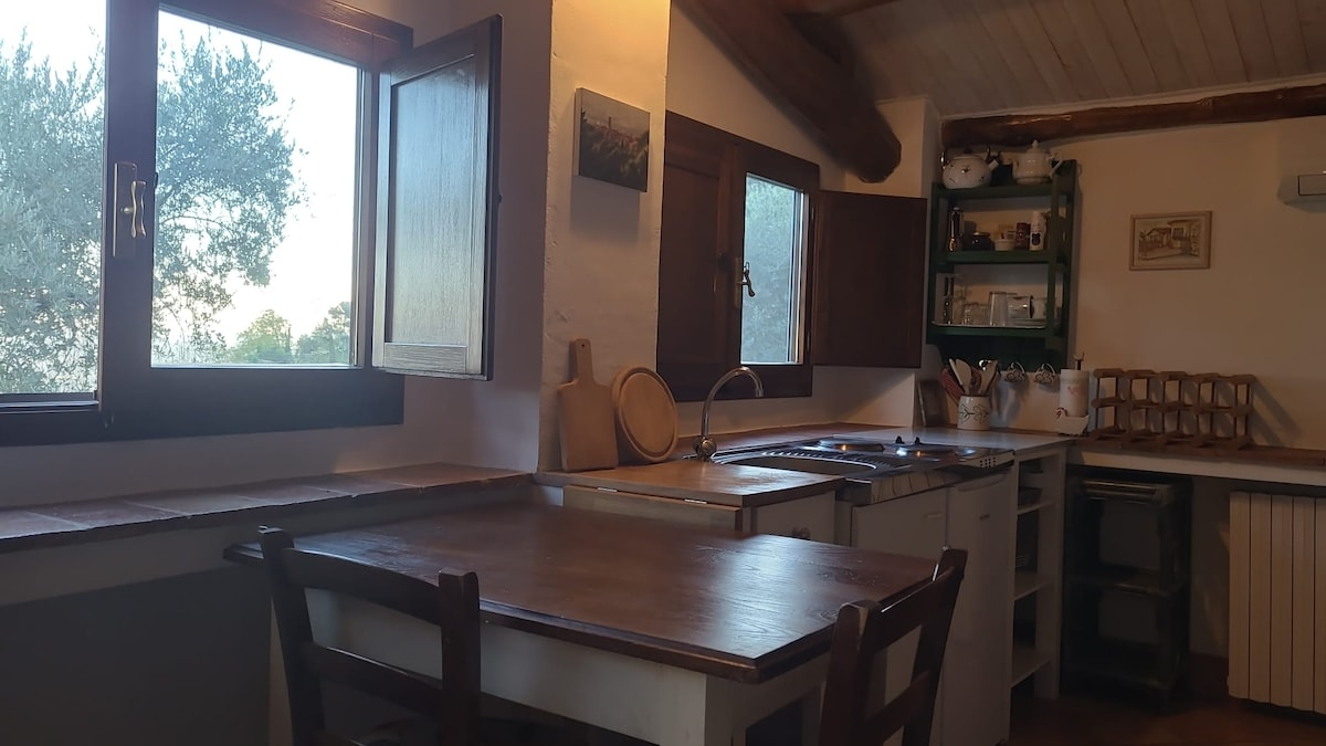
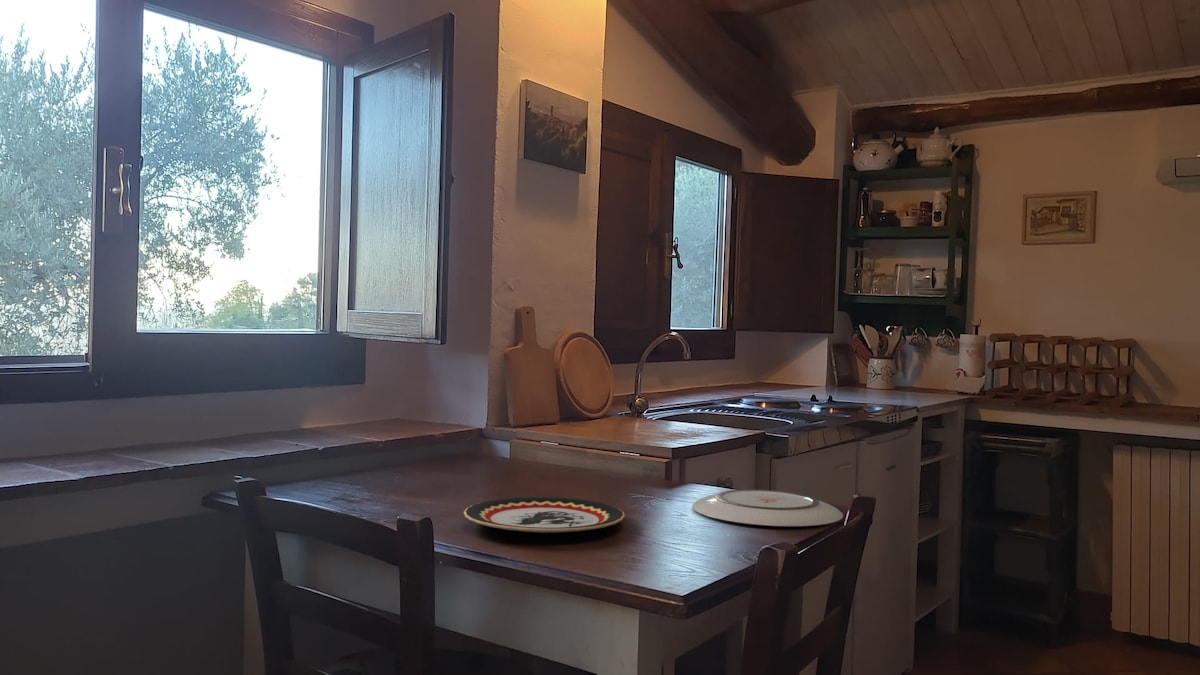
+ plate (766, 504)
+ plate (544, 518)
